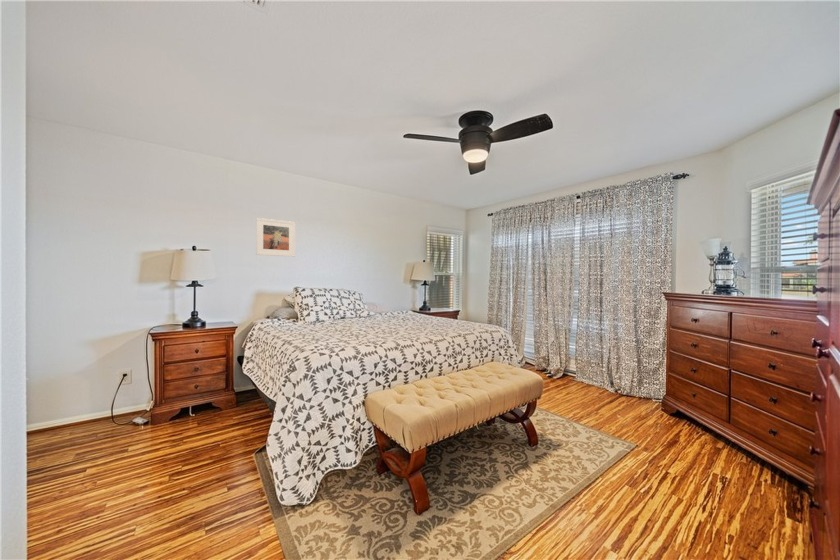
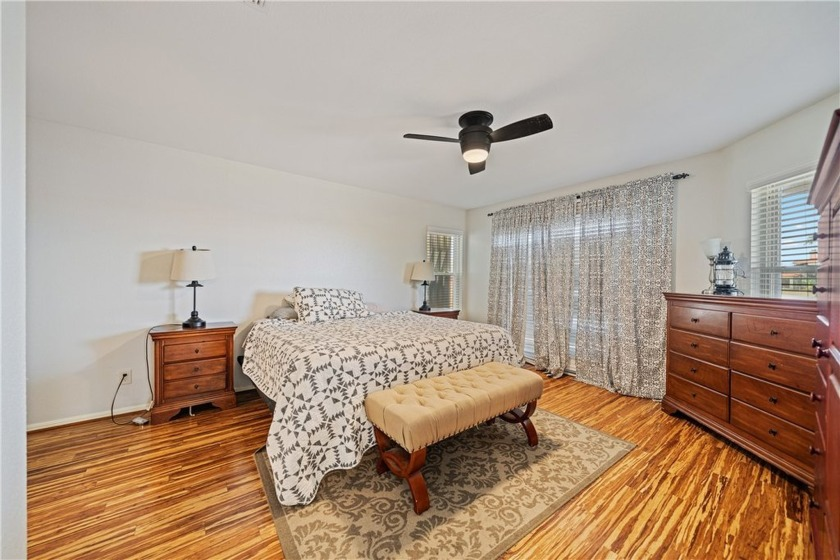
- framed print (276, 237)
